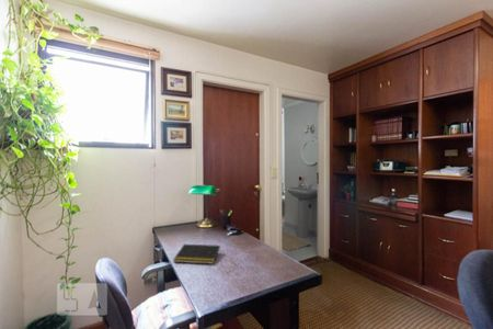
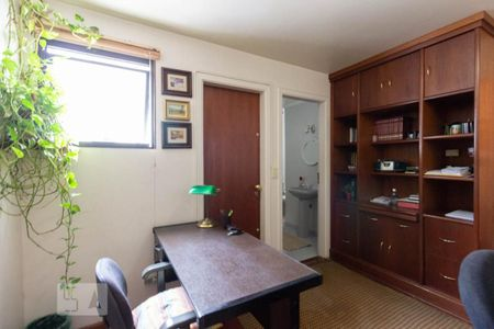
- notepad (197, 253)
